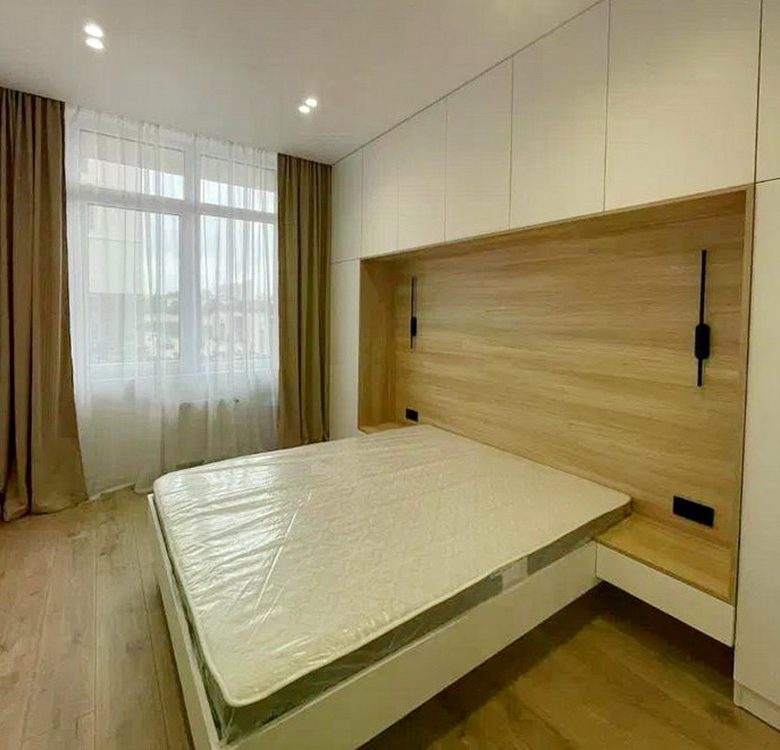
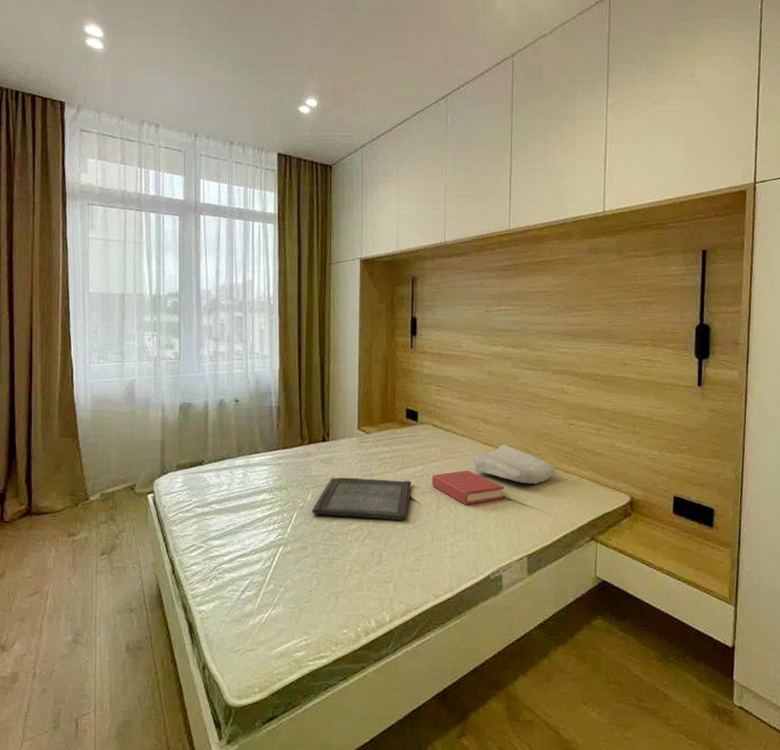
+ serving tray (364, 496)
+ hardback book (466, 486)
+ soap bar (510, 464)
